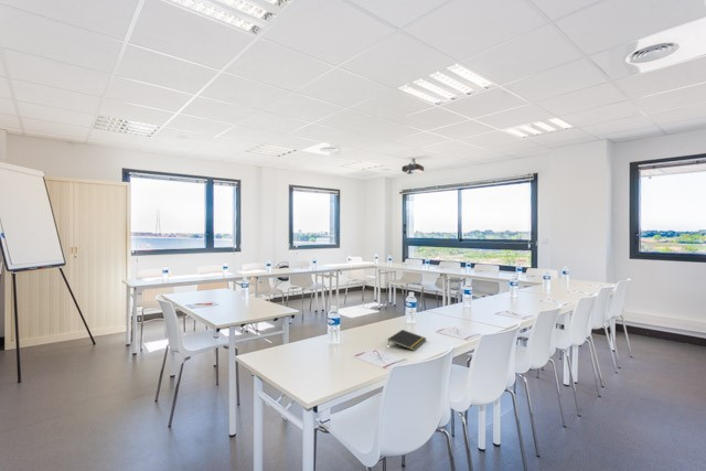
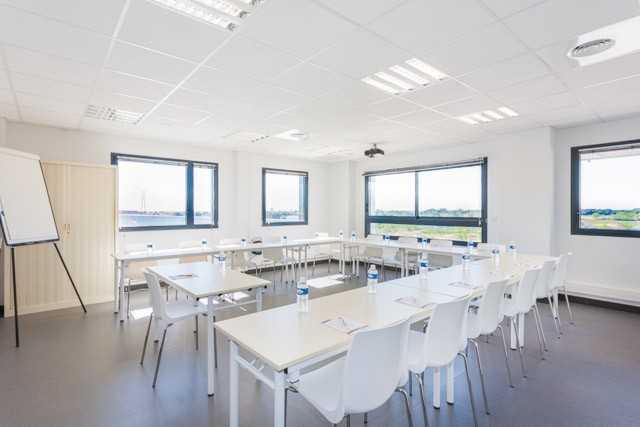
- notepad (407, 339)
